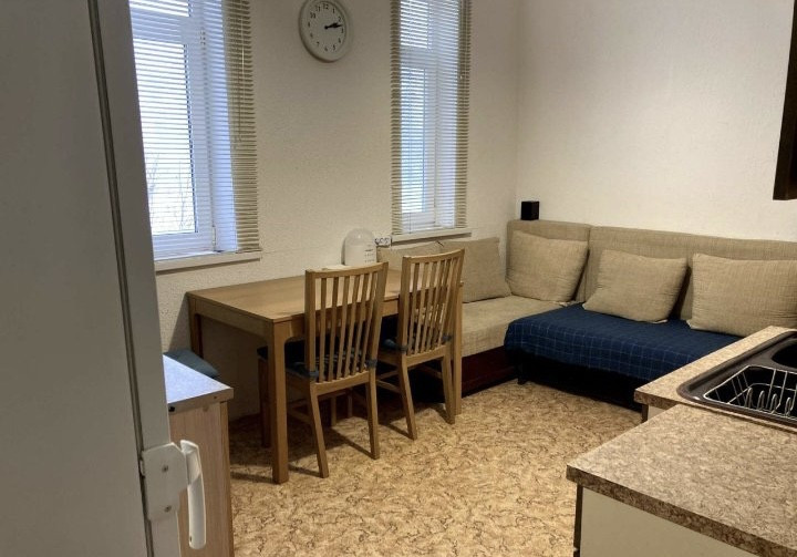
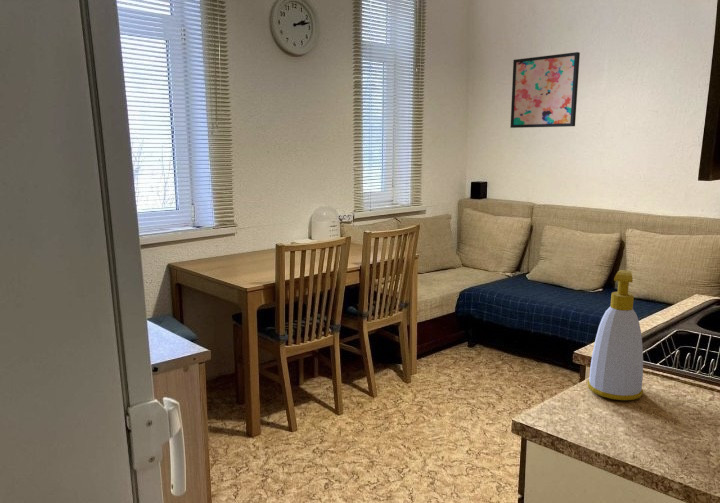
+ wall art (543, 92)
+ soap bottle (619, 332)
